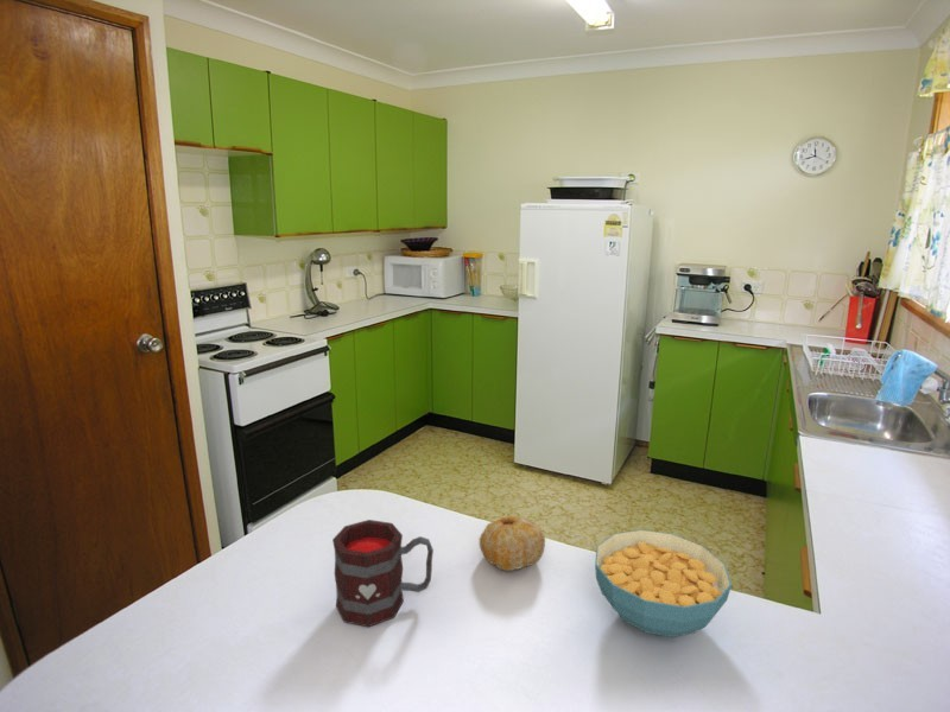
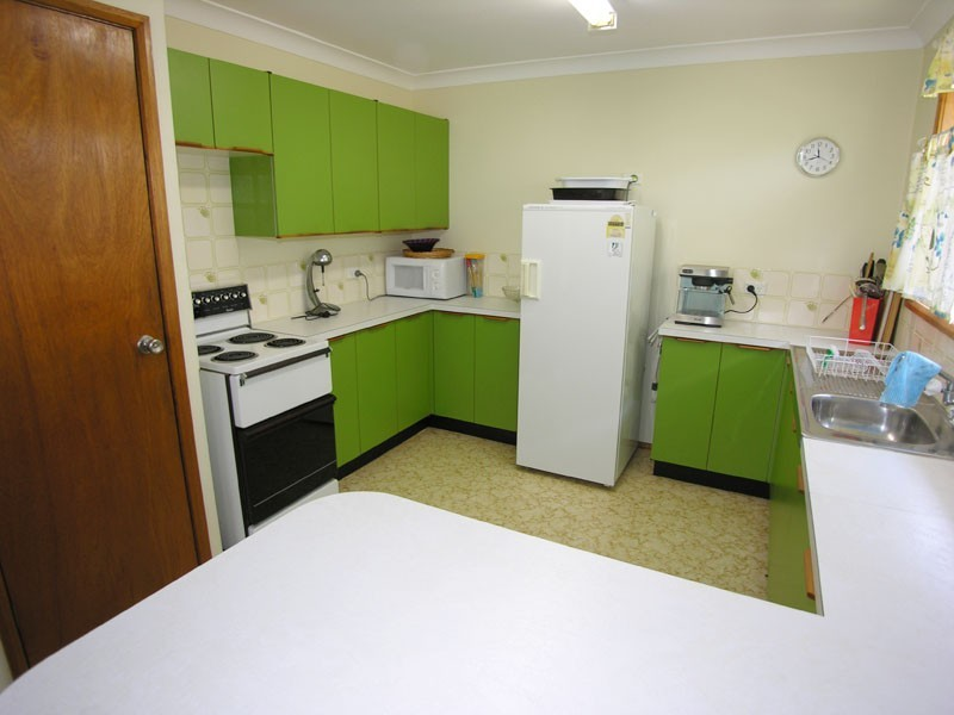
- fruit (513, 540)
- cereal bowl (657, 592)
- mug (384, 570)
